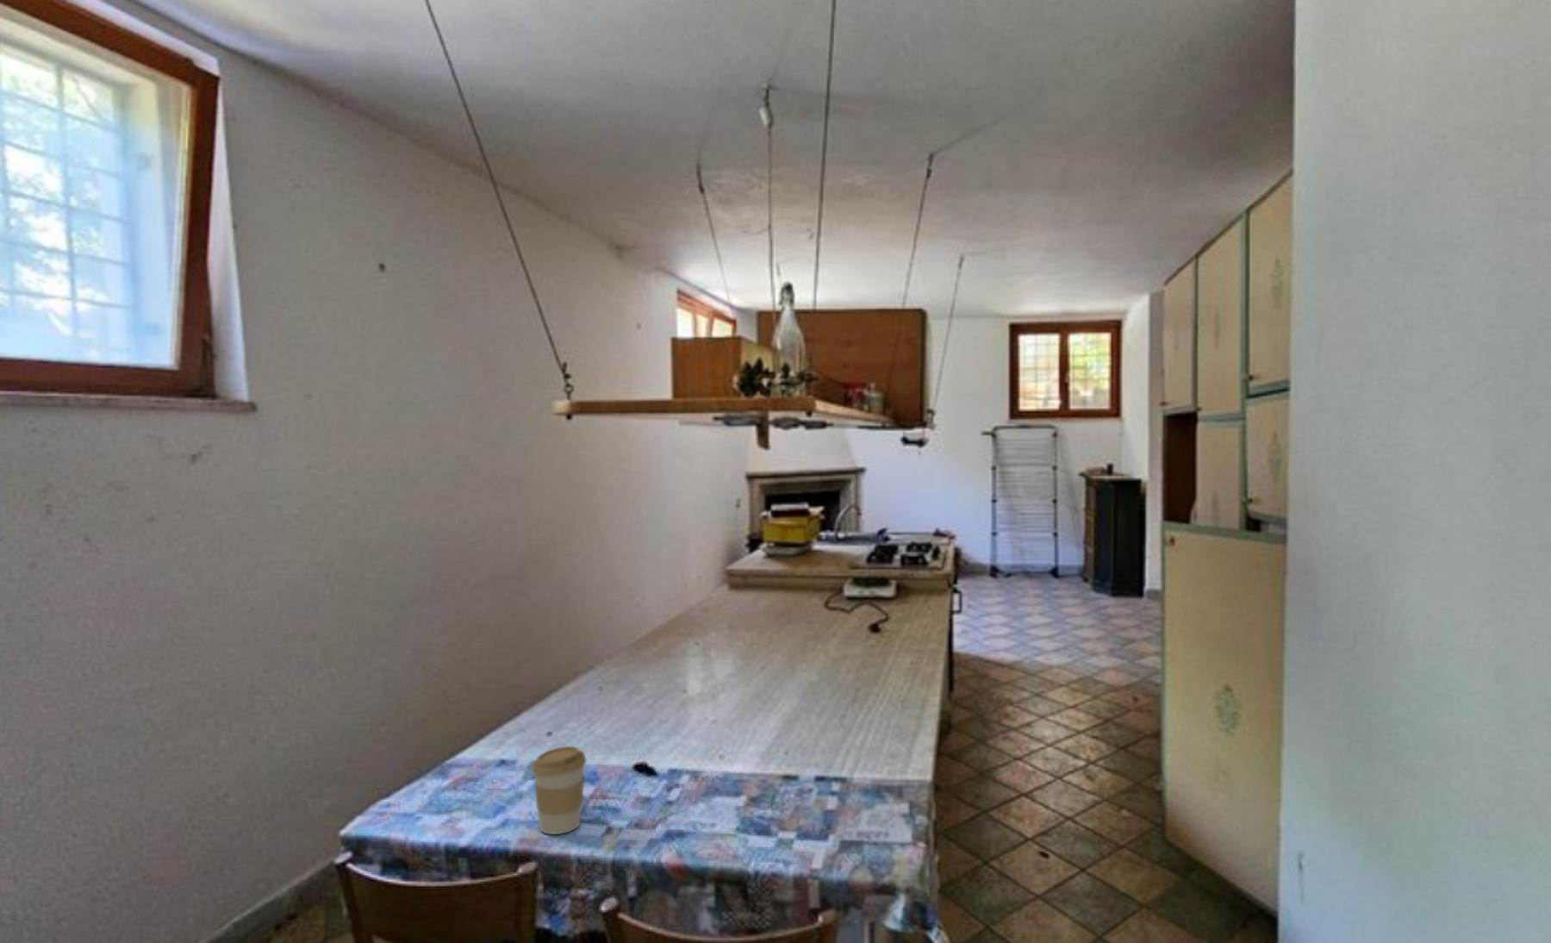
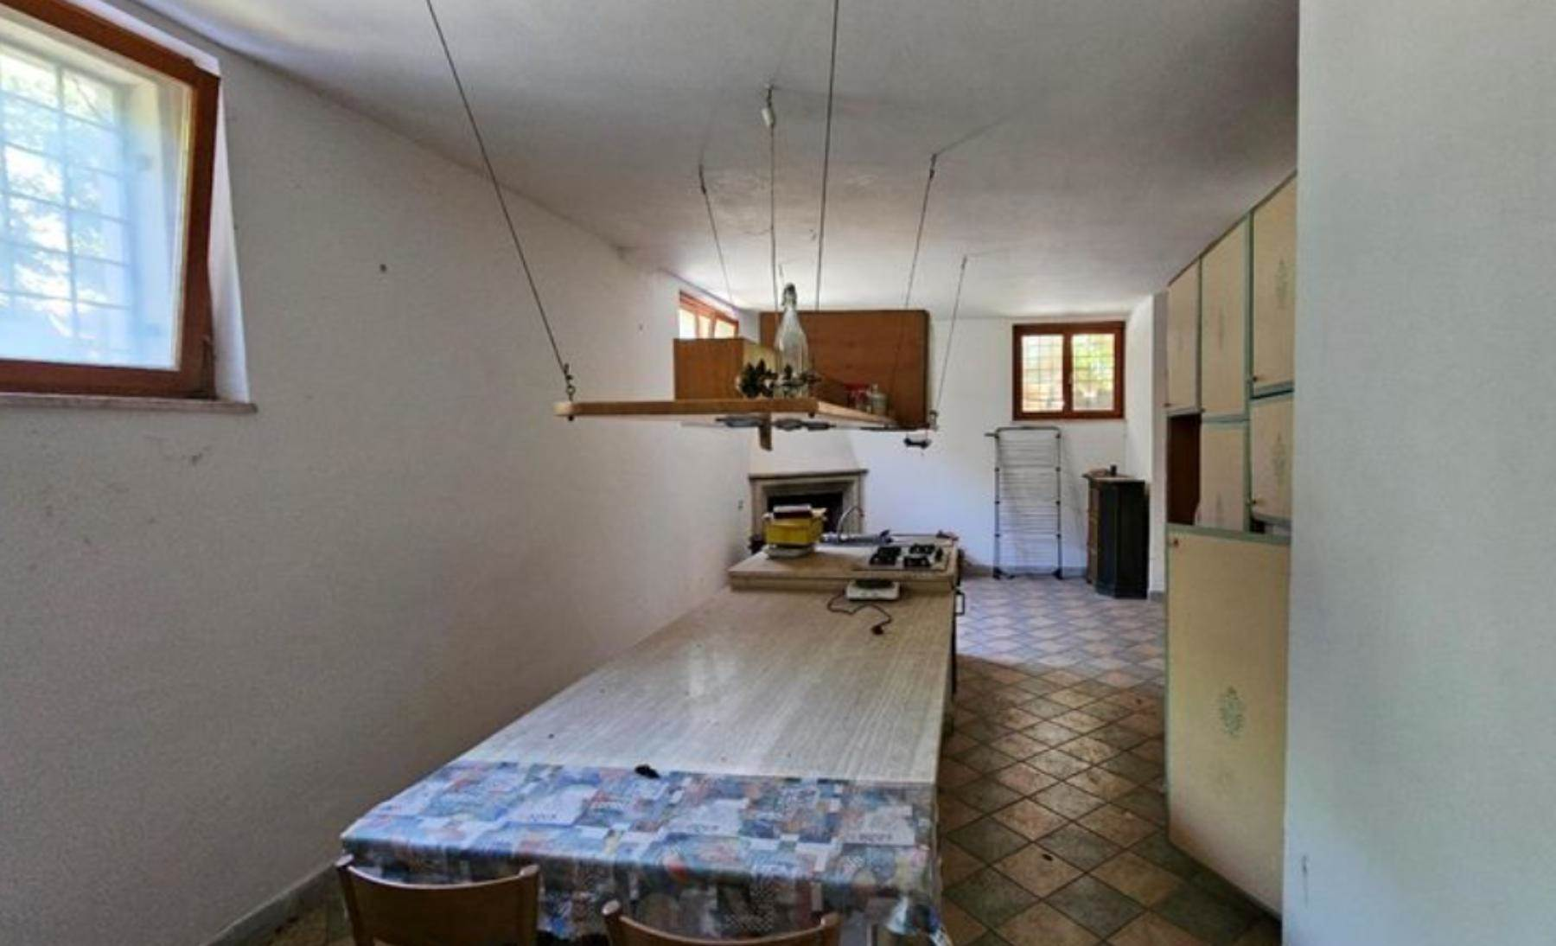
- coffee cup (559, 788)
